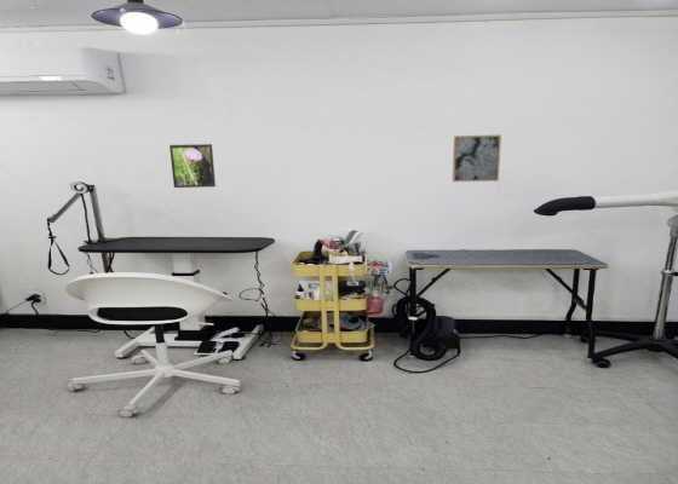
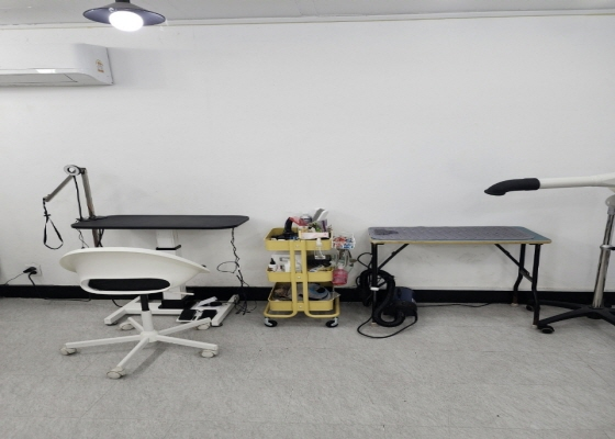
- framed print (193, 166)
- wall art (476, 159)
